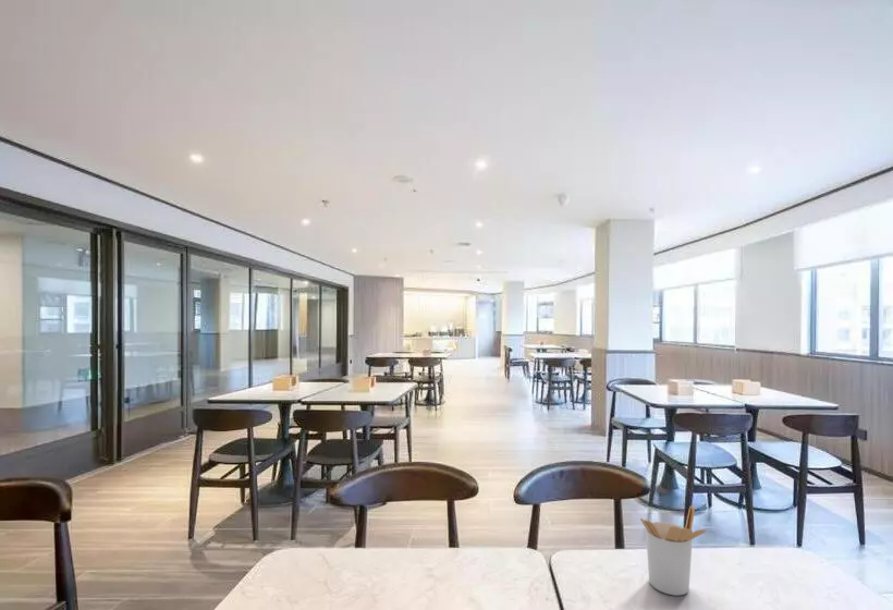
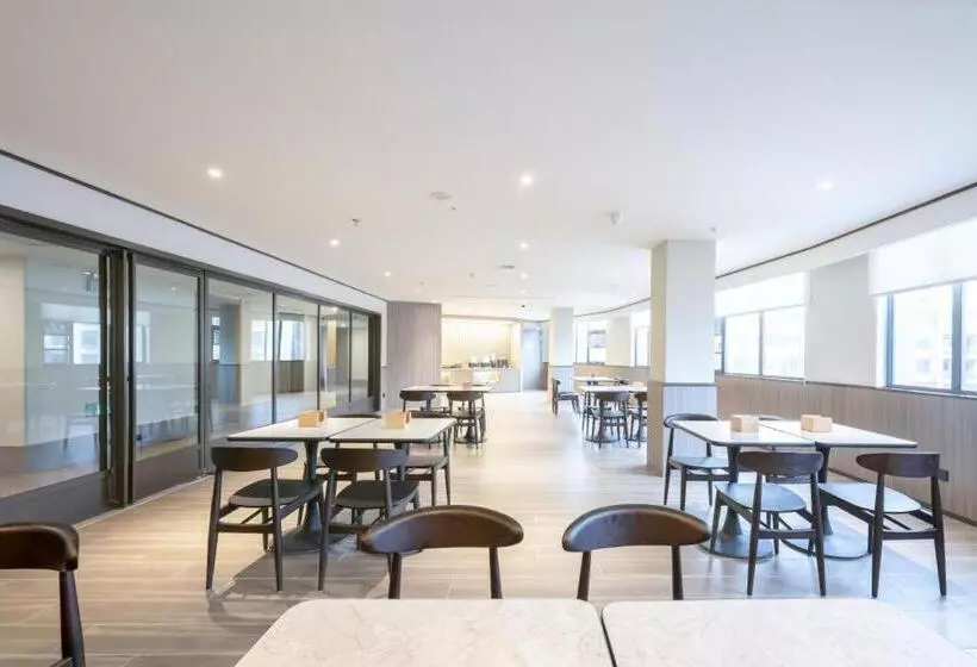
- utensil holder (674, 550)
